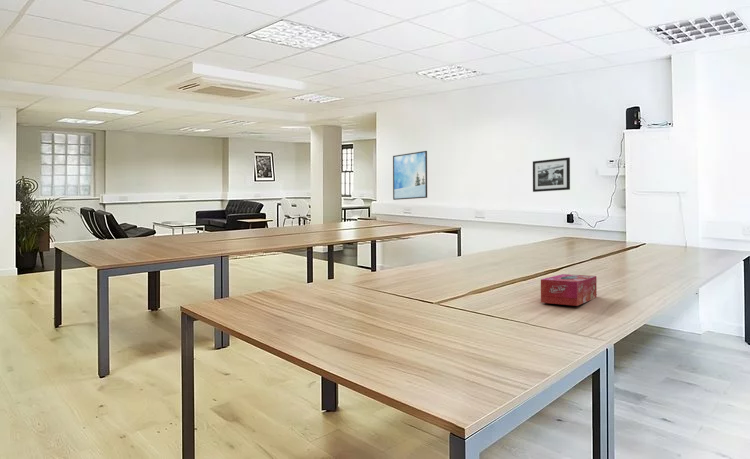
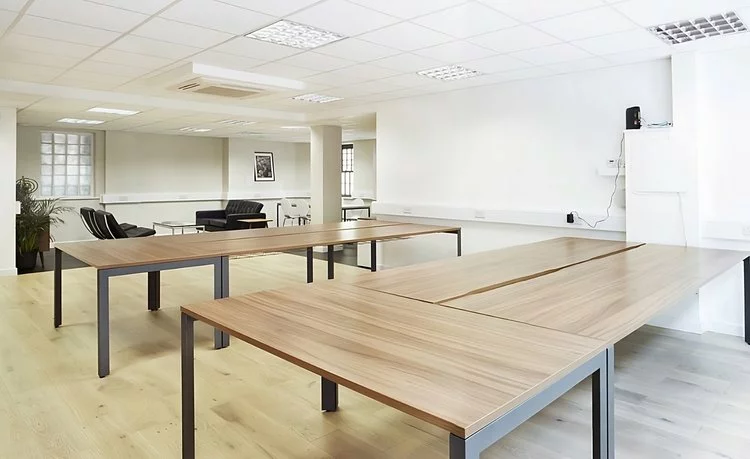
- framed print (409, 176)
- tissue box (569, 288)
- picture frame (550, 175)
